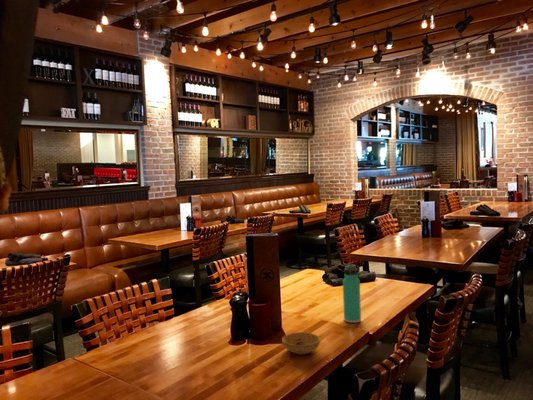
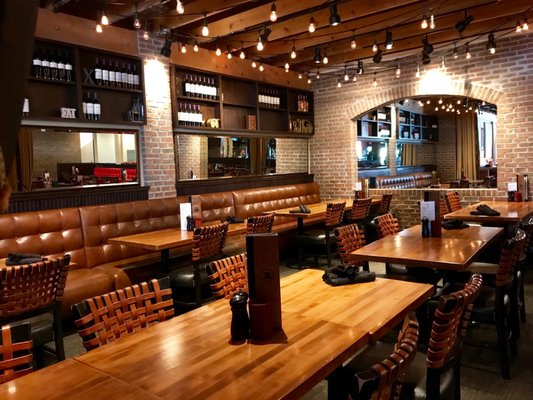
- bowl (301, 344)
- thermos bottle (351, 292)
